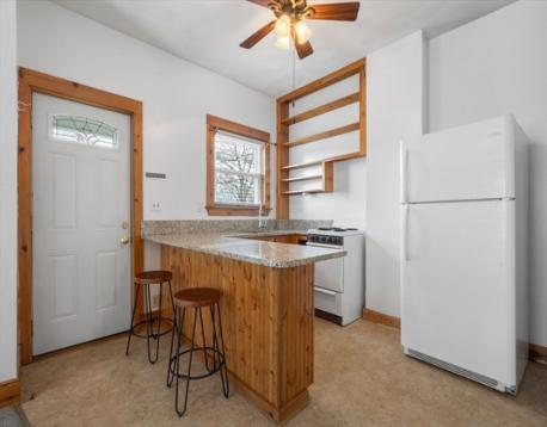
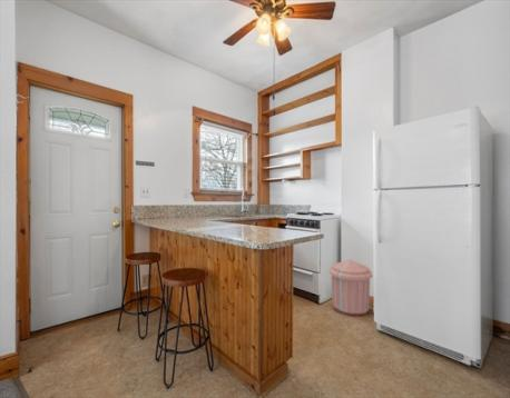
+ trash can (350, 283)
